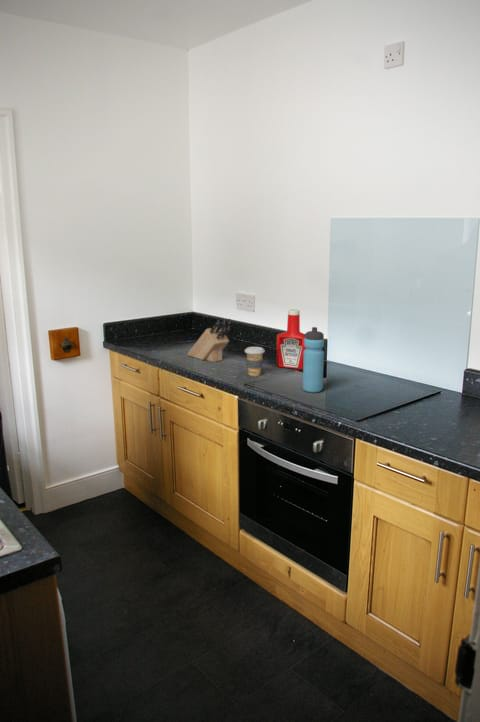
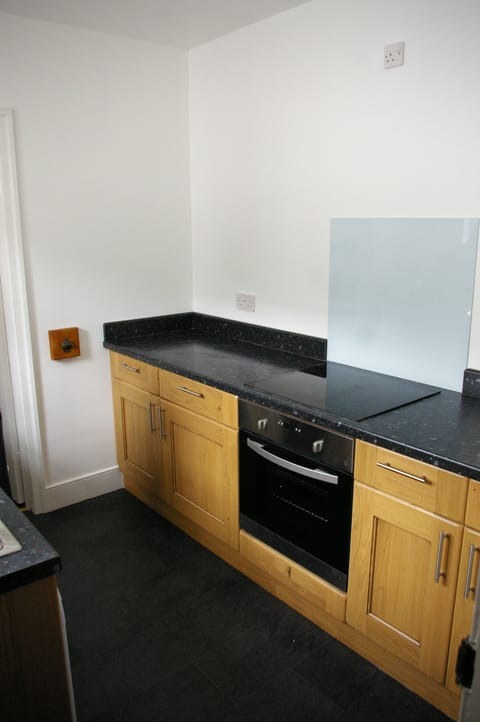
- water bottle (313, 359)
- coffee cup (254, 361)
- soap bottle (293, 338)
- knife block (210, 337)
